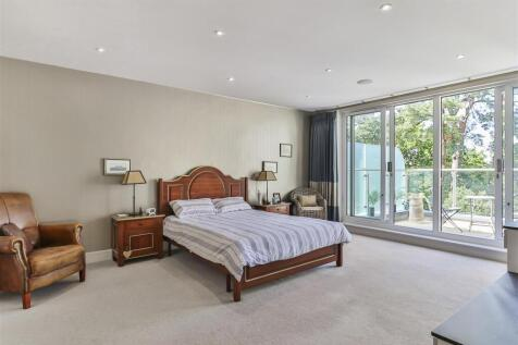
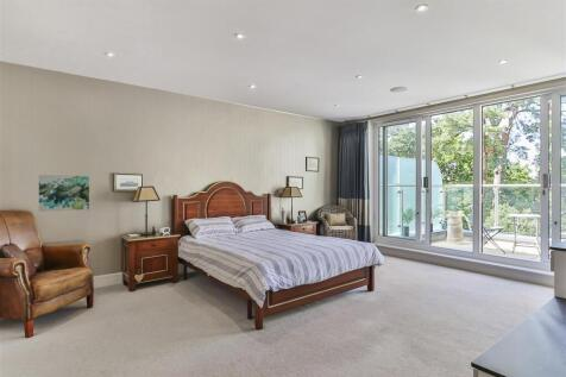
+ wall art (64, 193)
